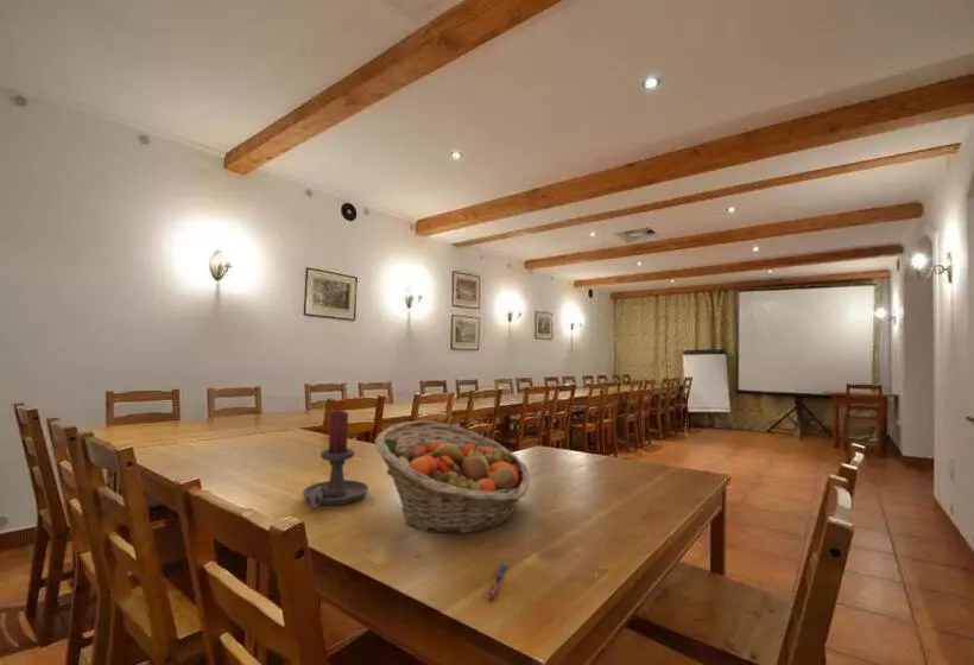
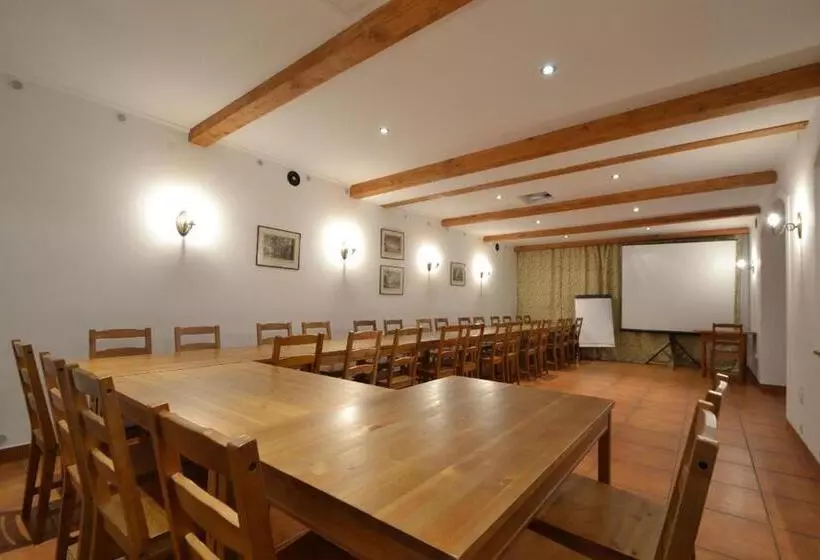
- candle holder (333, 454)
- fruit basket (455, 469)
- pen (498, 577)
